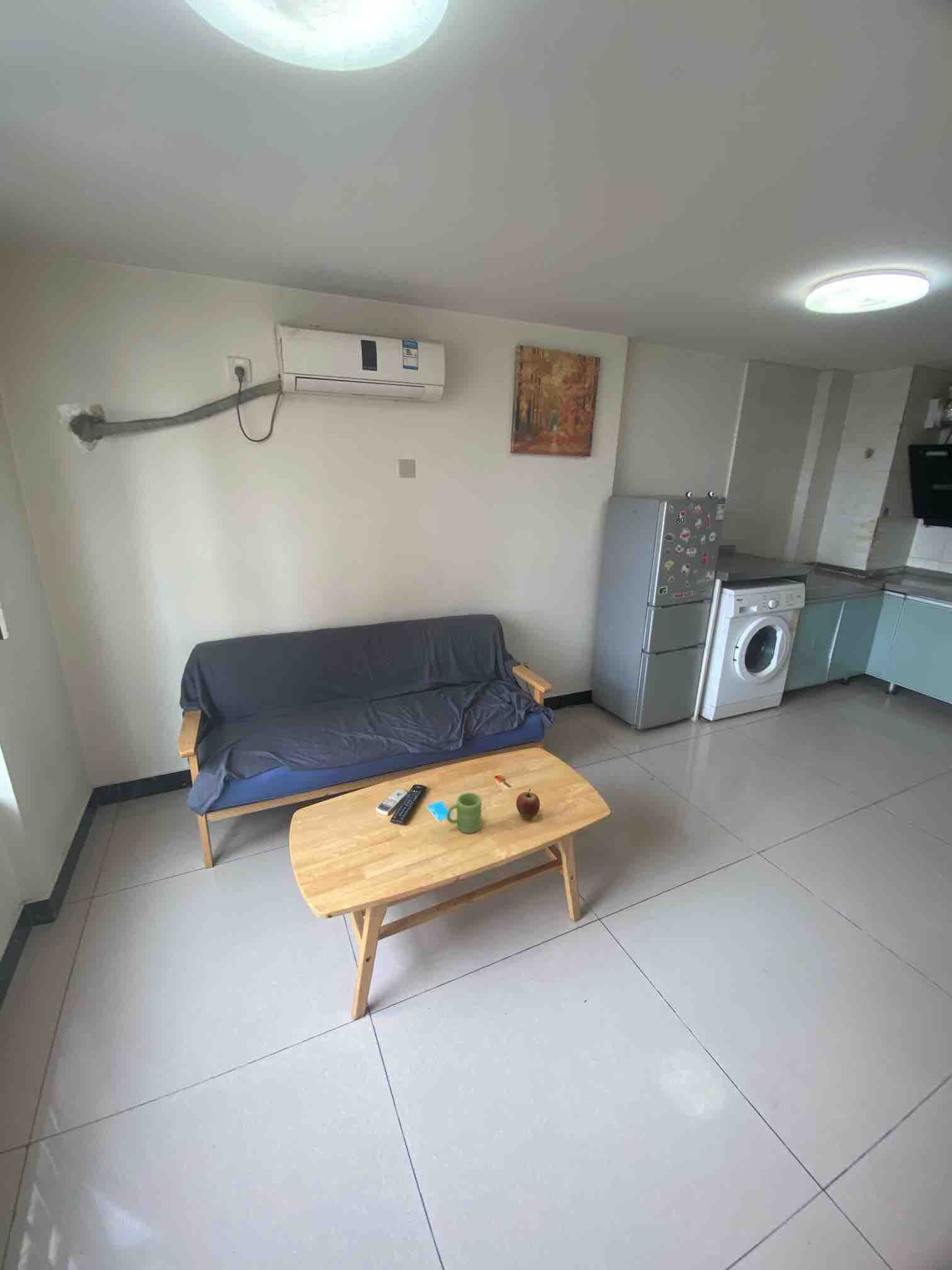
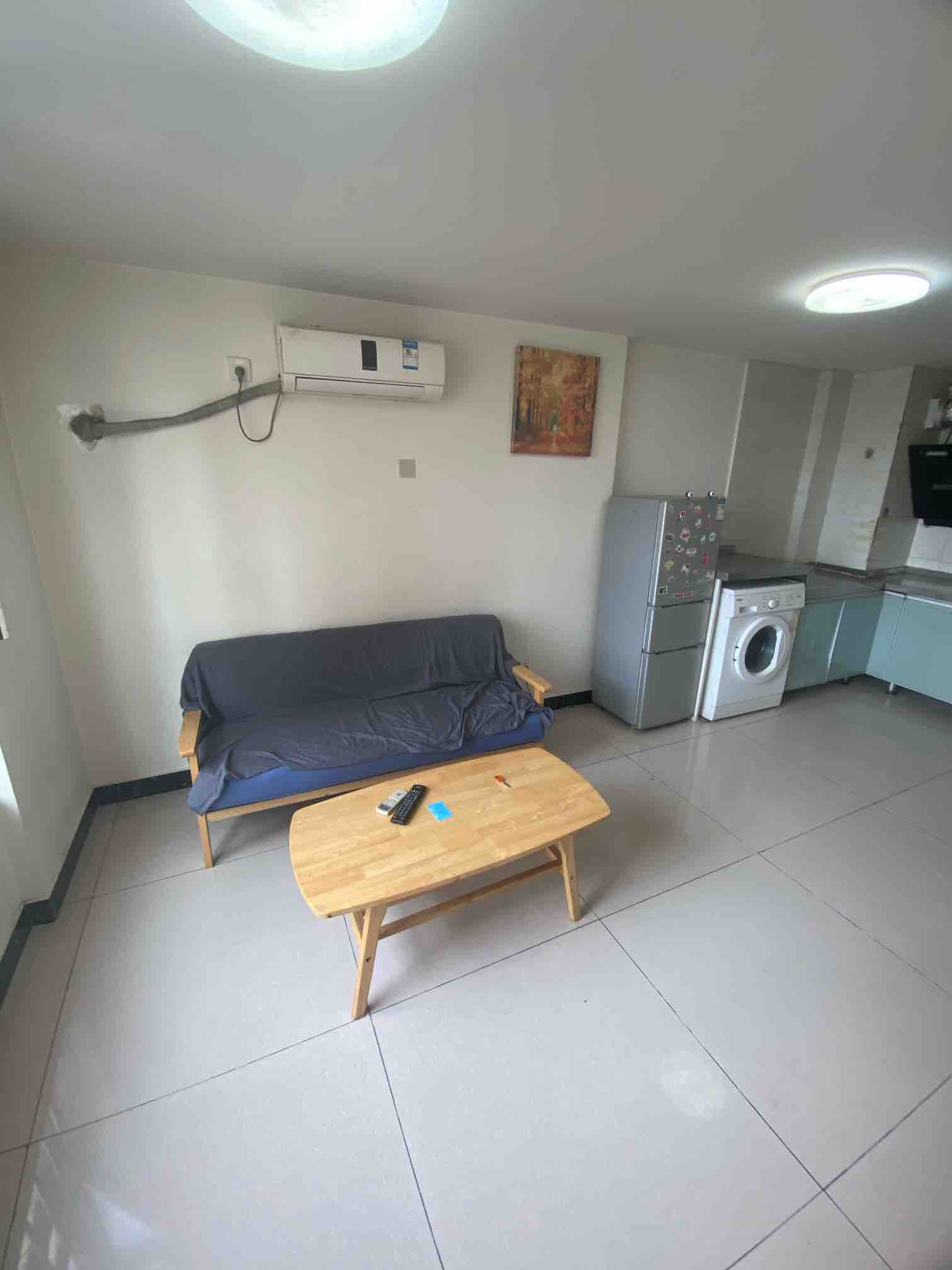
- mug (463, 814)
- apple (528, 803)
